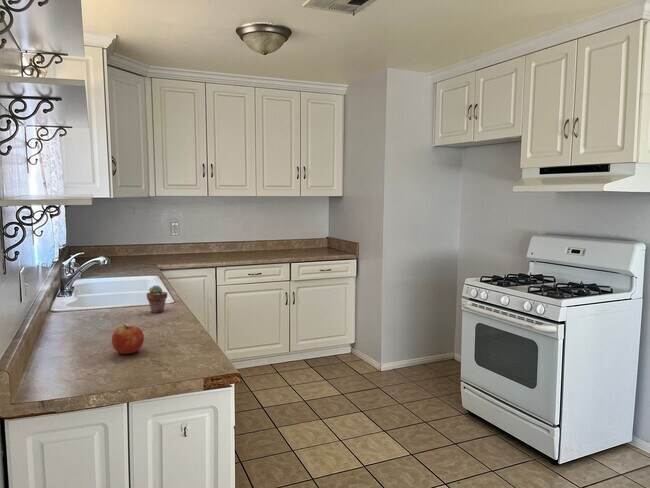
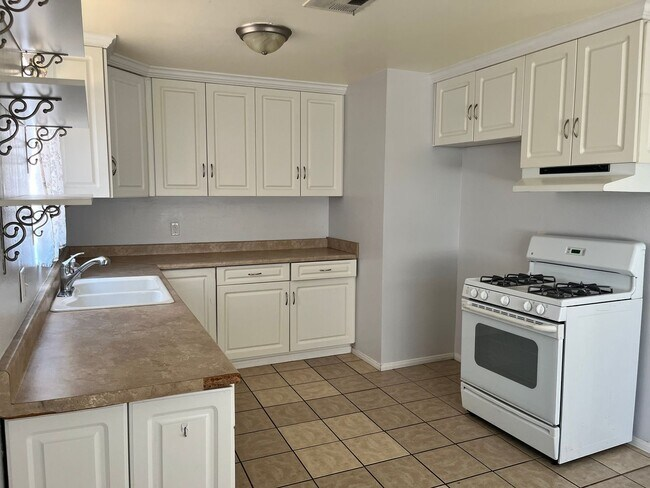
- apple (128, 337)
- potted succulent (157, 298)
